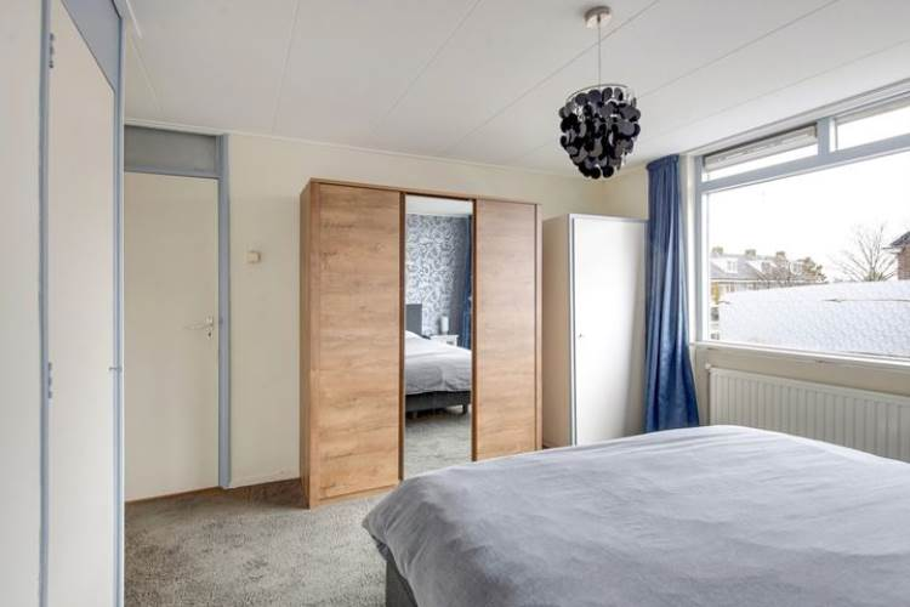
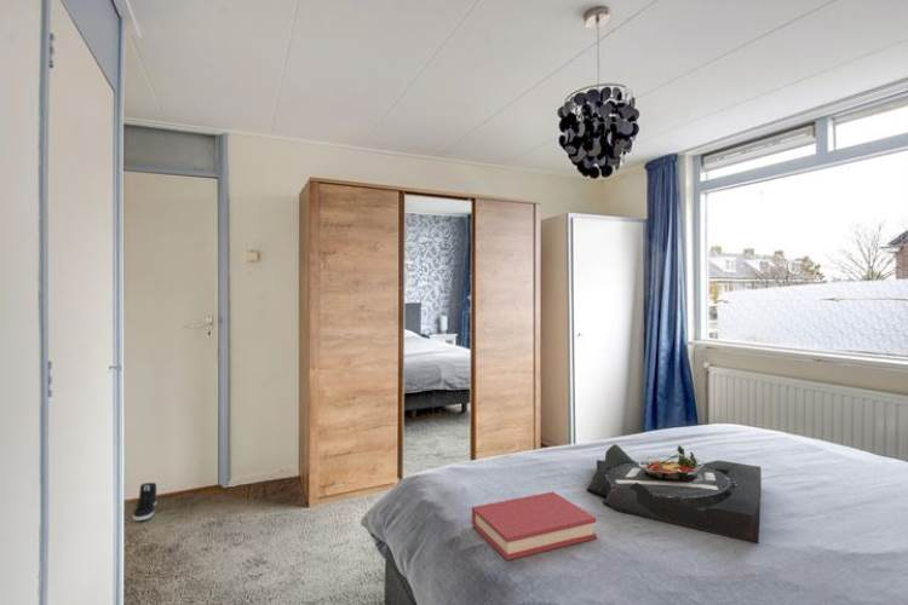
+ hardback book (531, 522)
+ sneaker (144, 499)
+ serving tray (671, 469)
